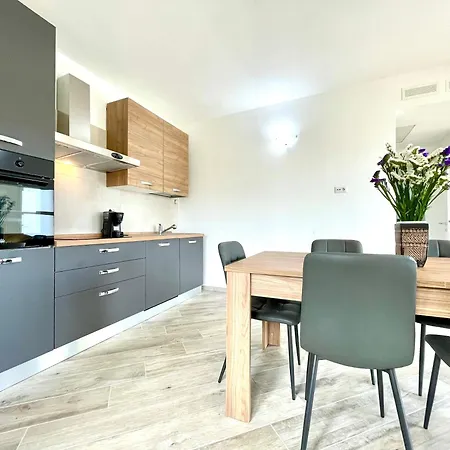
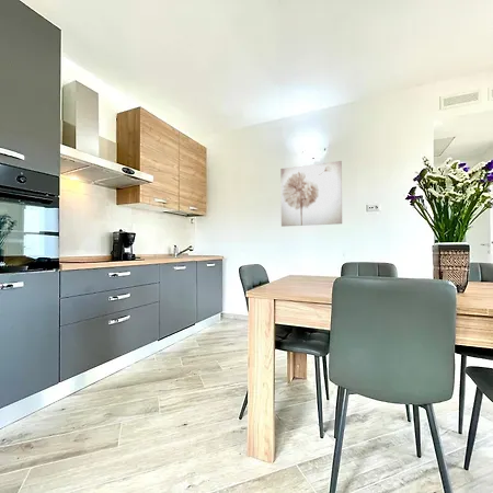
+ wall art (310, 195)
